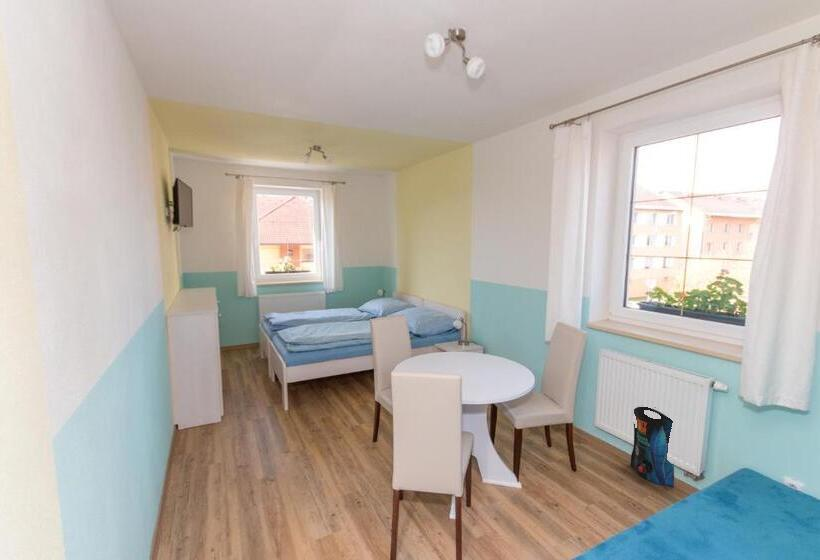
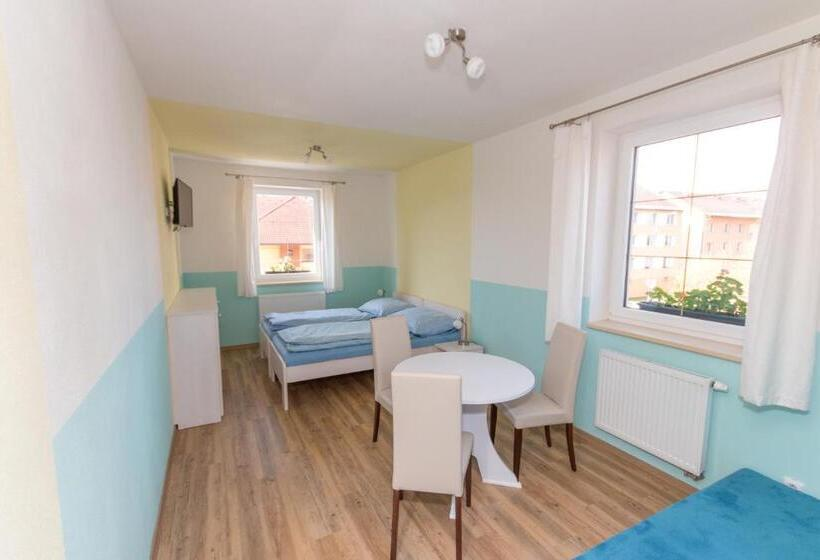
- pouch (650, 443)
